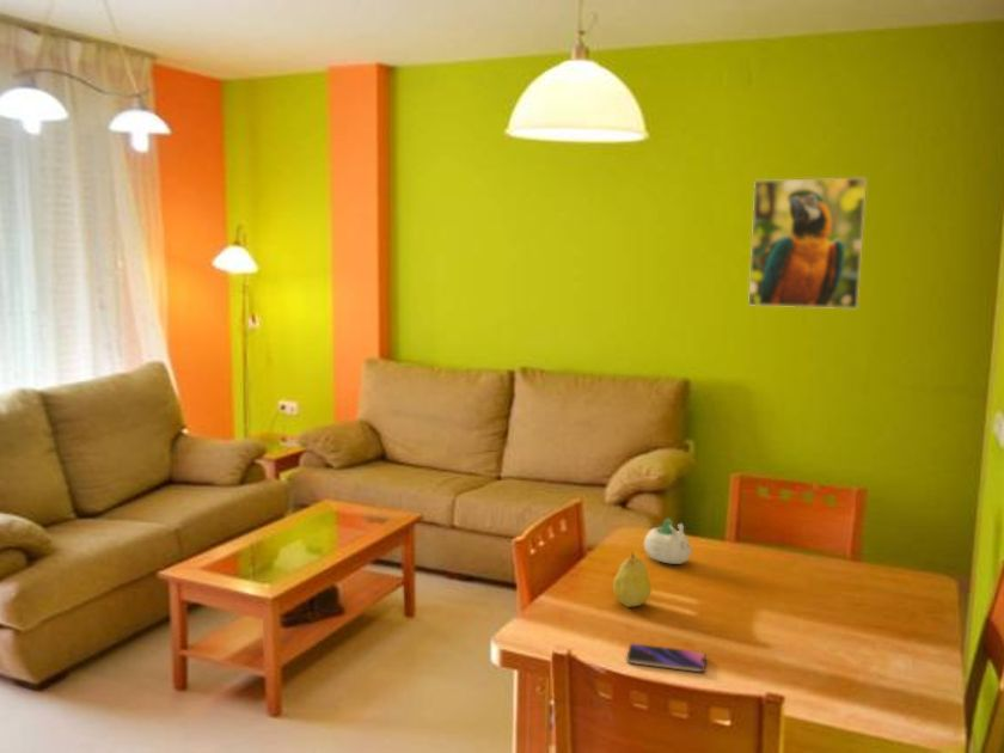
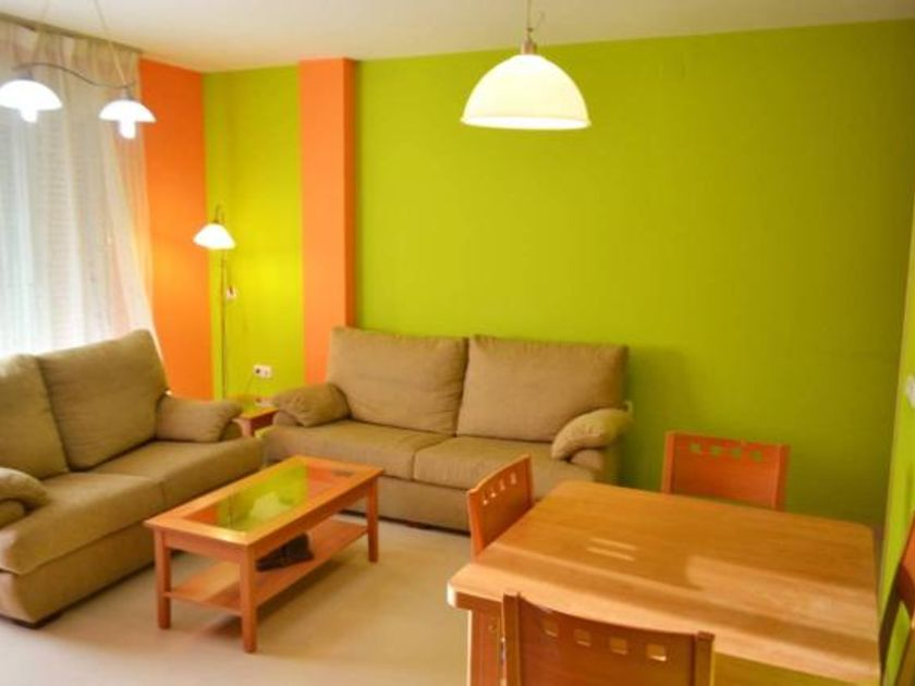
- fruit (633, 578)
- smartphone (666, 657)
- succulent planter (668, 539)
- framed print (806, 243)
